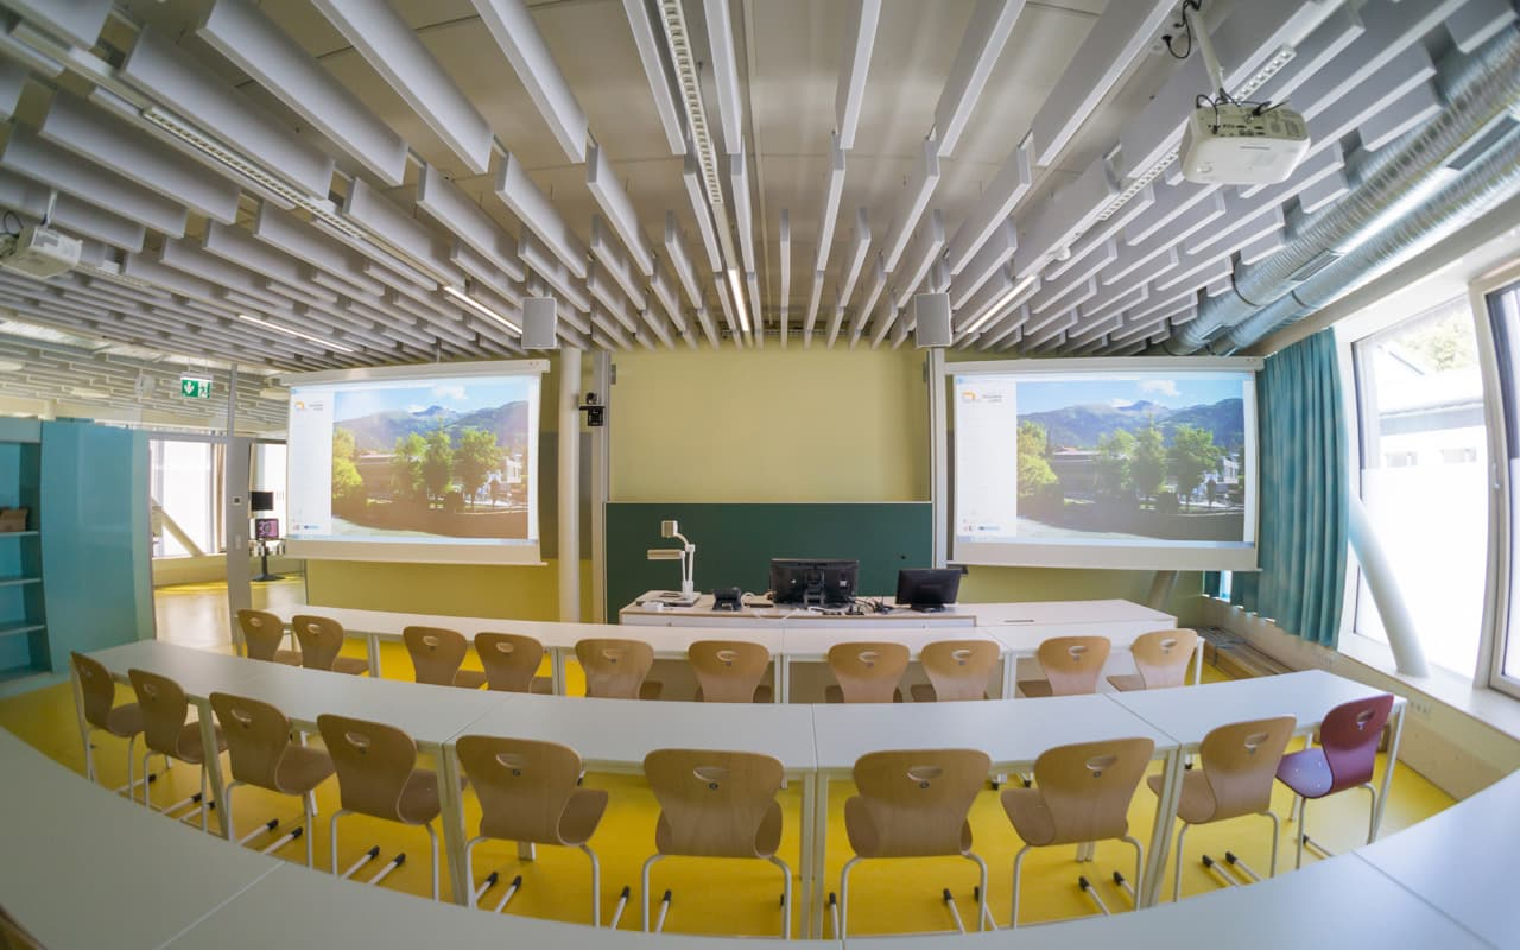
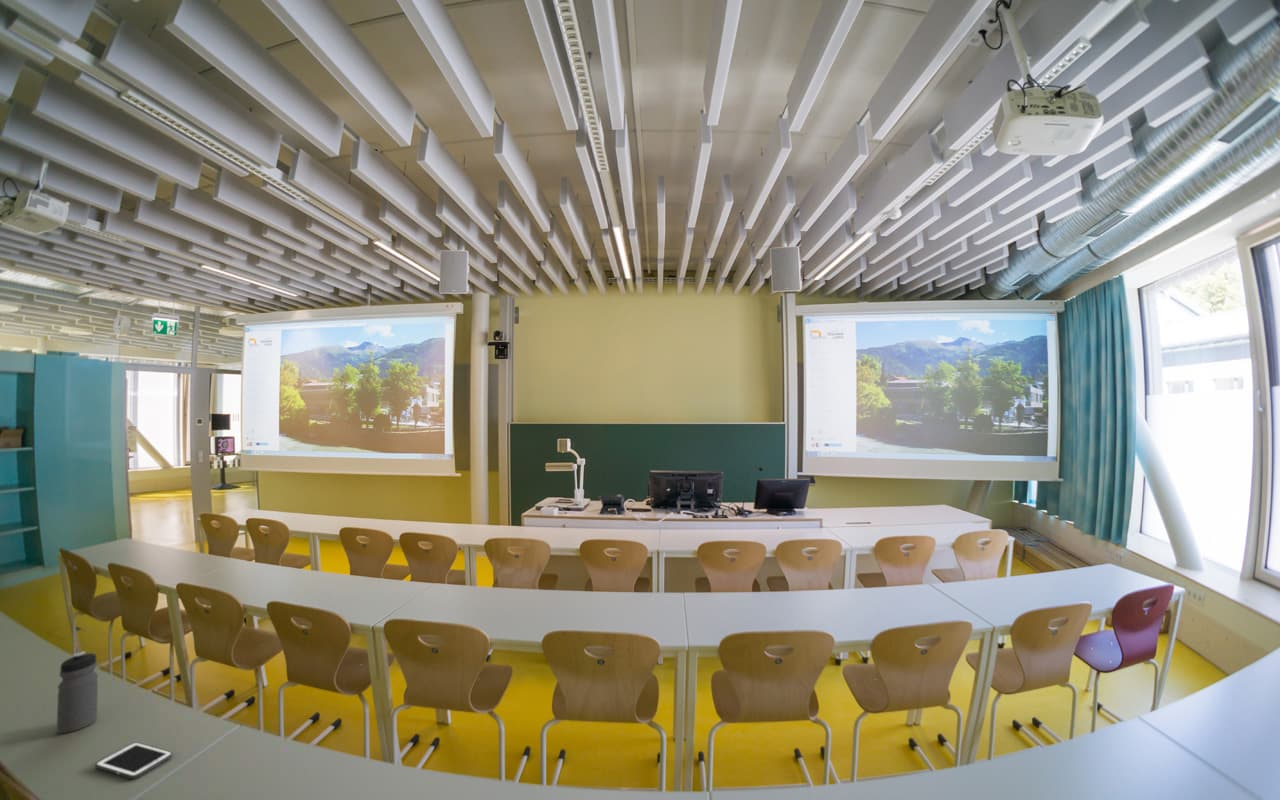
+ cell phone (134, 760)
+ water bottle (78, 688)
